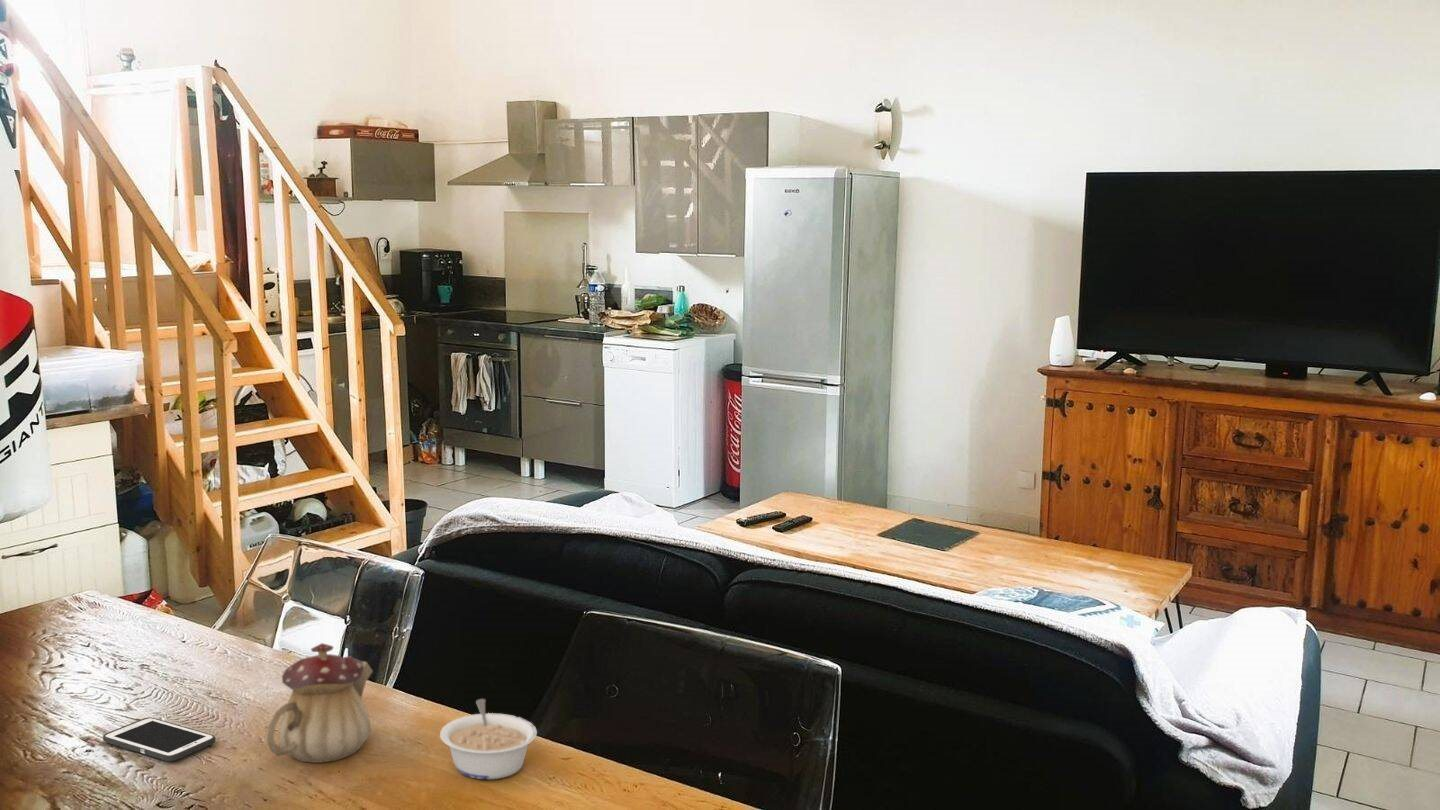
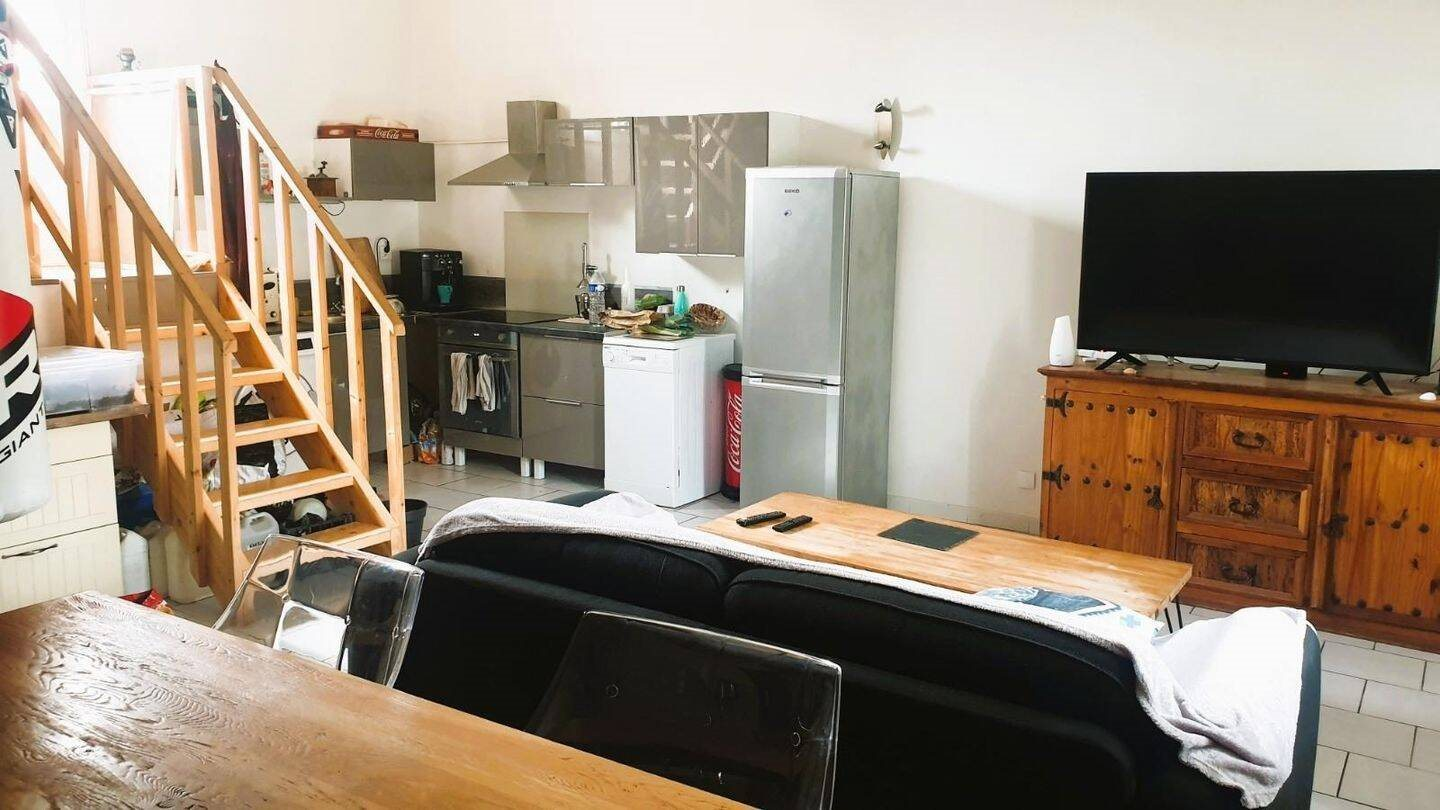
- legume (486, 744)
- cell phone (159, 739)
- teapot (319, 698)
